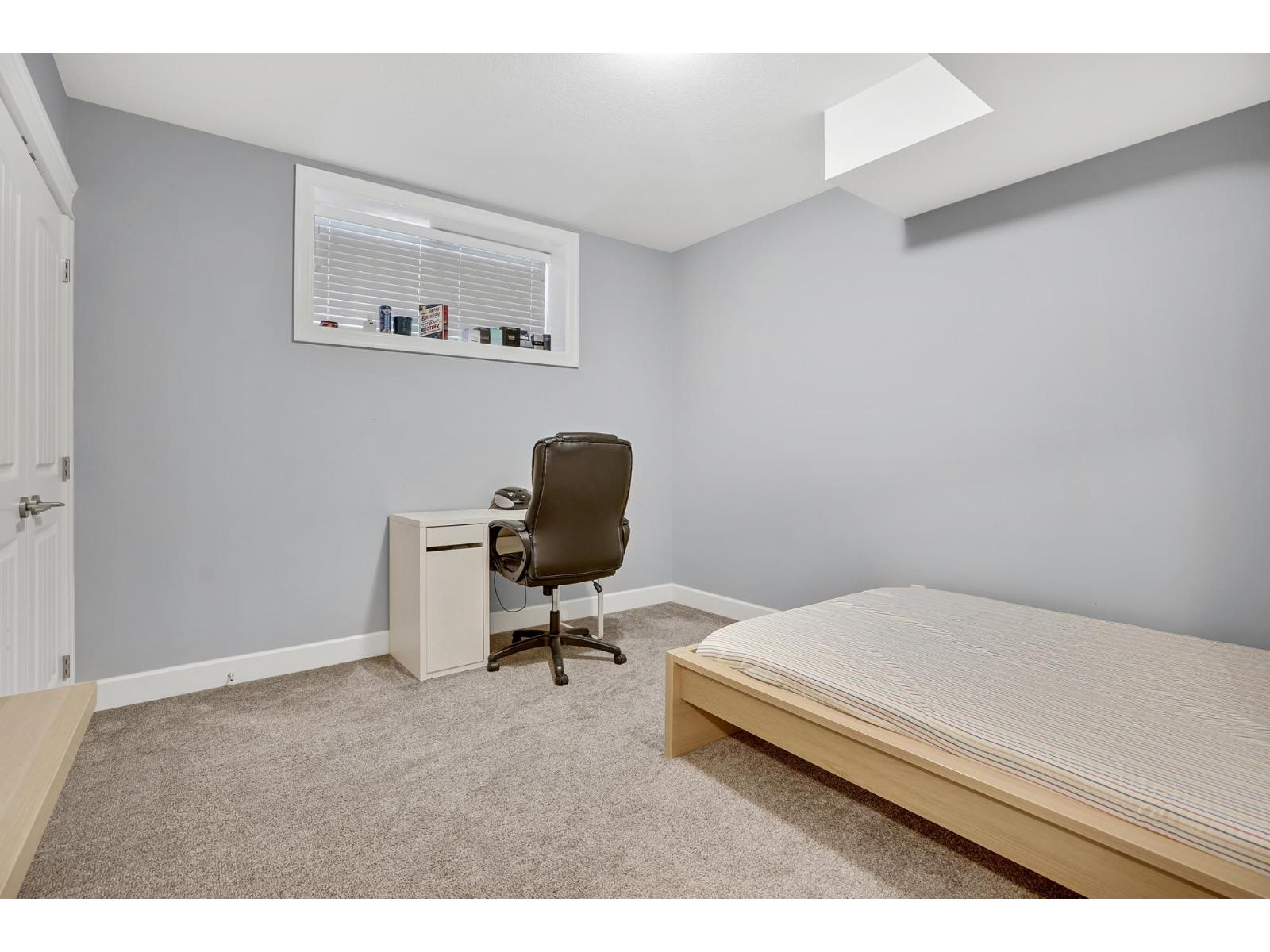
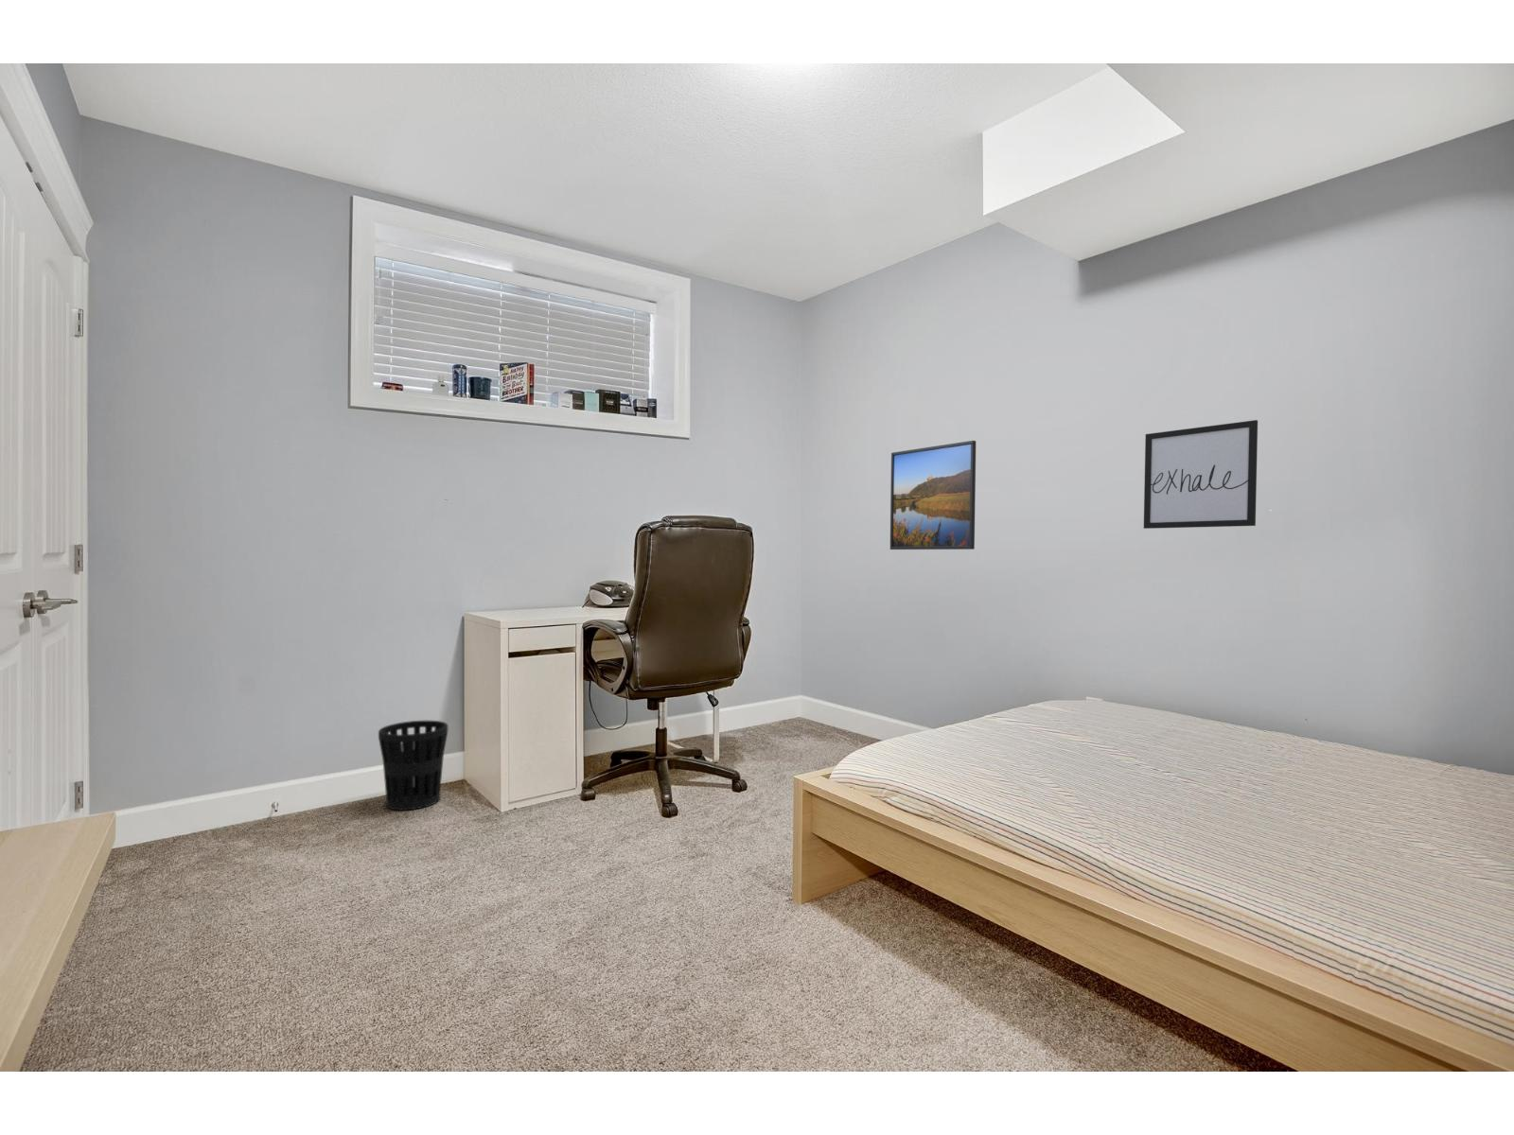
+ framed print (930, 497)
+ wall art (1197, 477)
+ wastebasket (414, 764)
